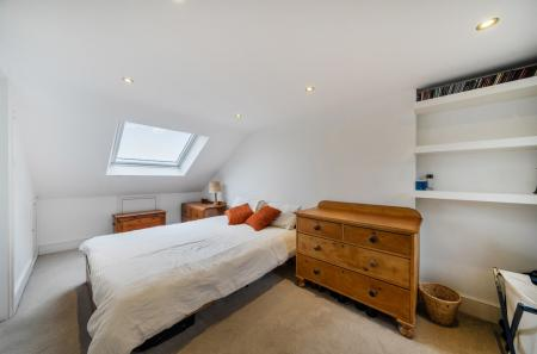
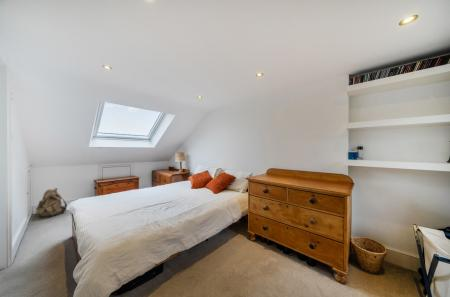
+ backpack (52, 201)
